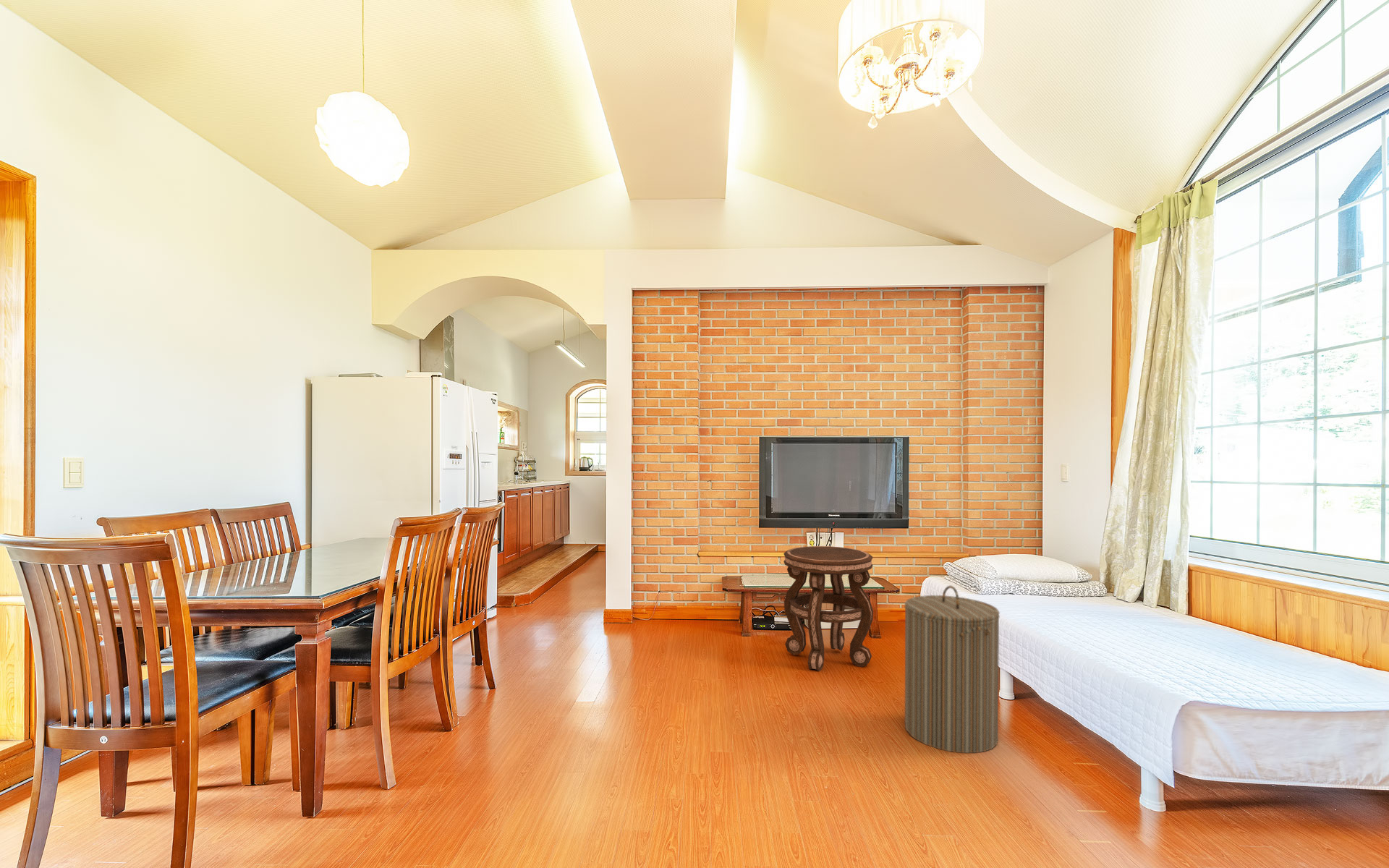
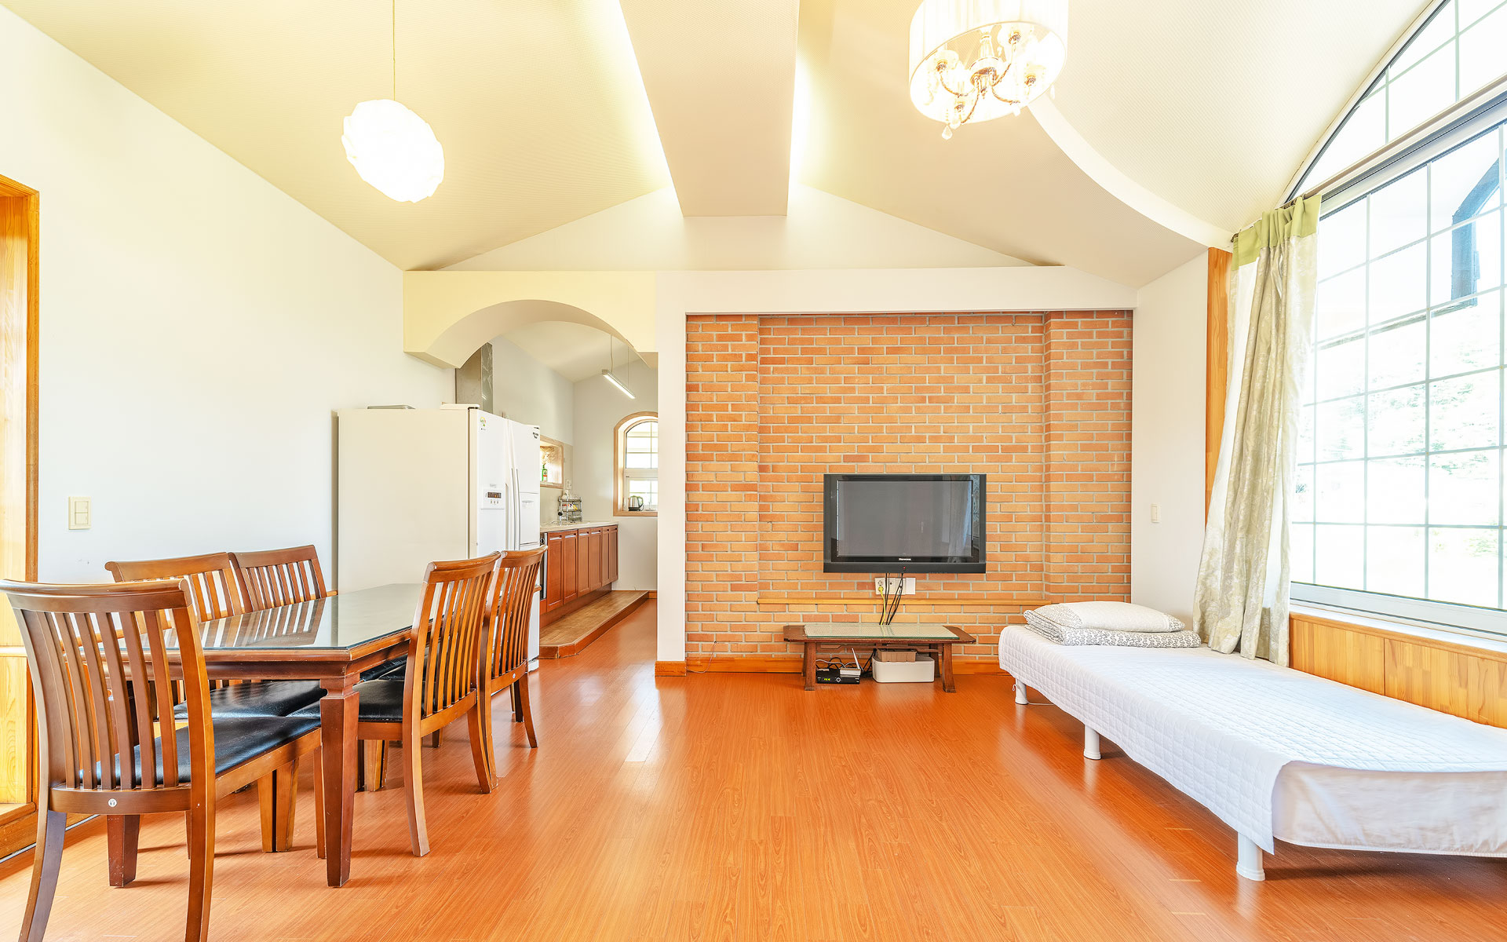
- laundry hamper (950, 659)
- side table (827, 603)
